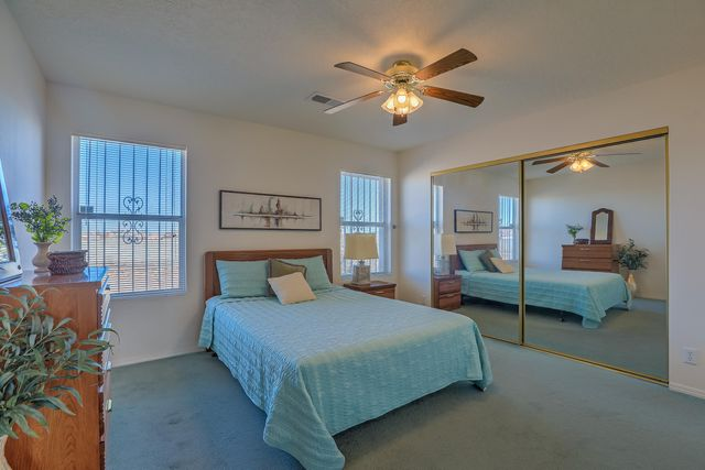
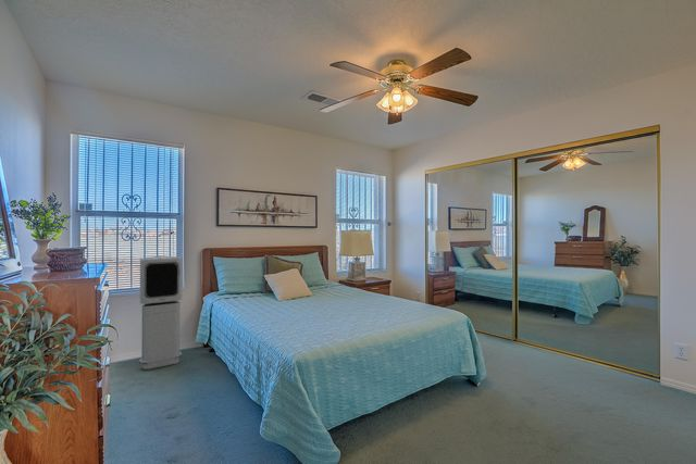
+ air purifier (160, 309)
